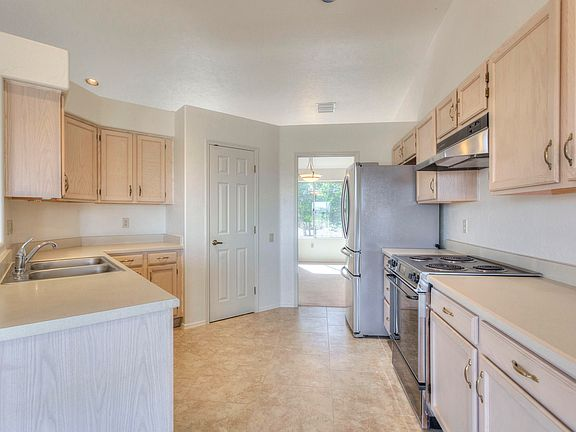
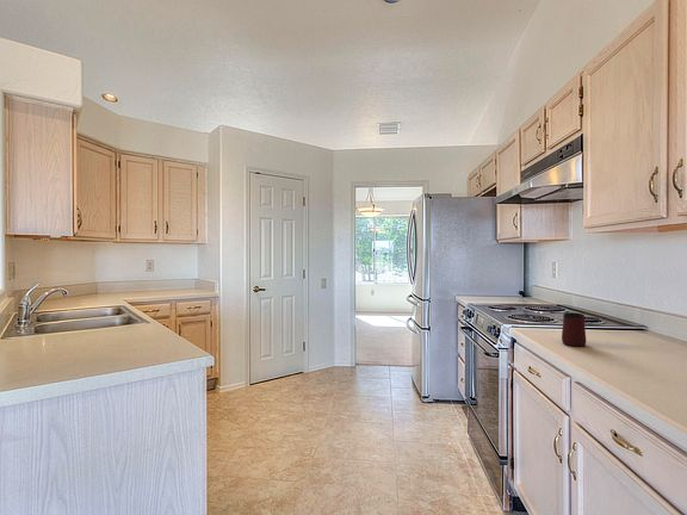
+ mug (572, 328)
